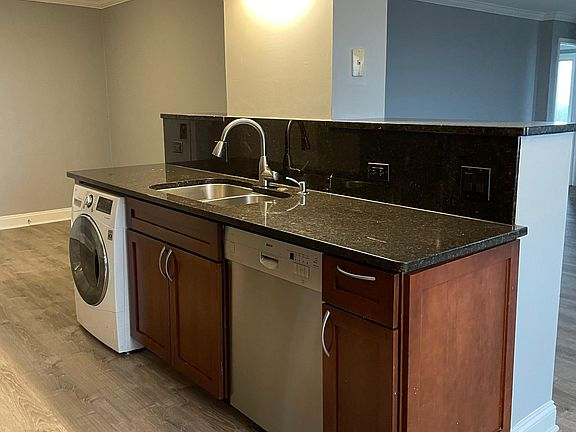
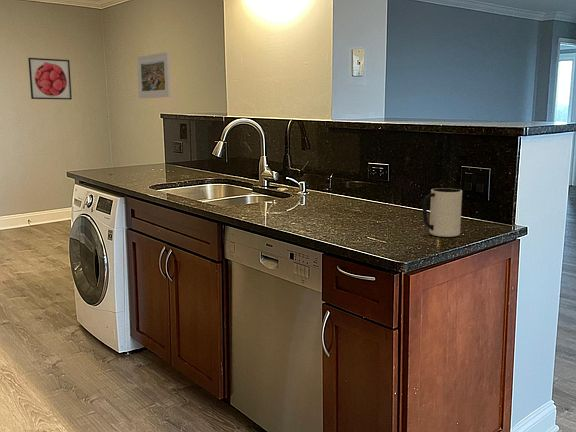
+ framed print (153, 76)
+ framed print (50, 79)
+ pitcher (442, 212)
